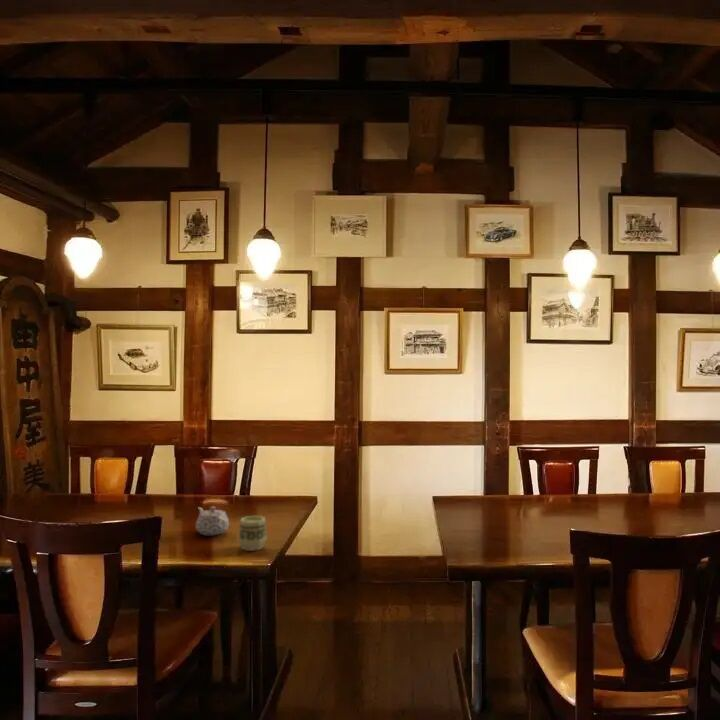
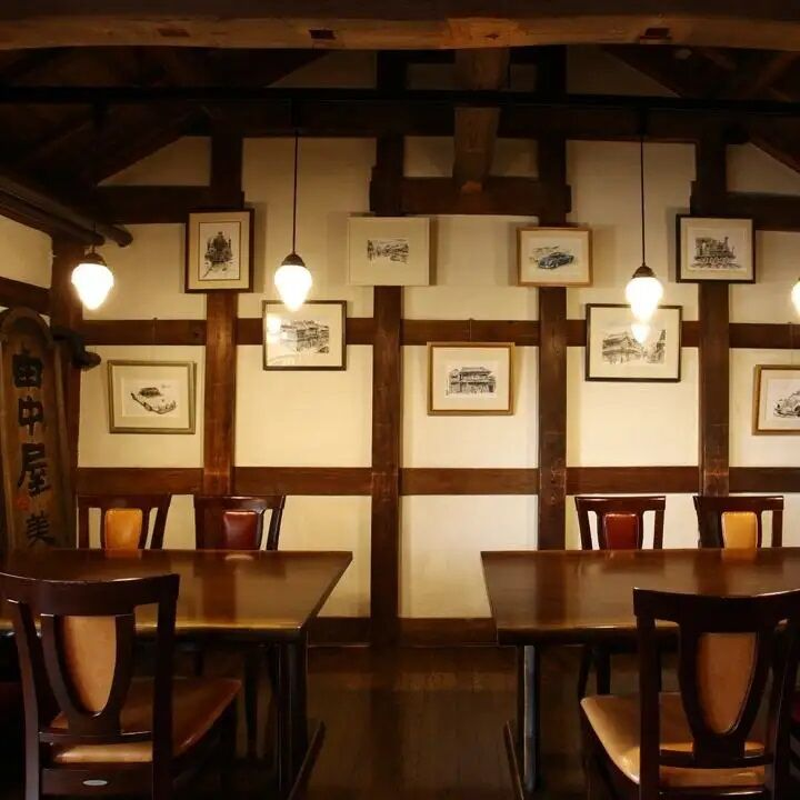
- teapot (211, 519)
- cup (252, 533)
